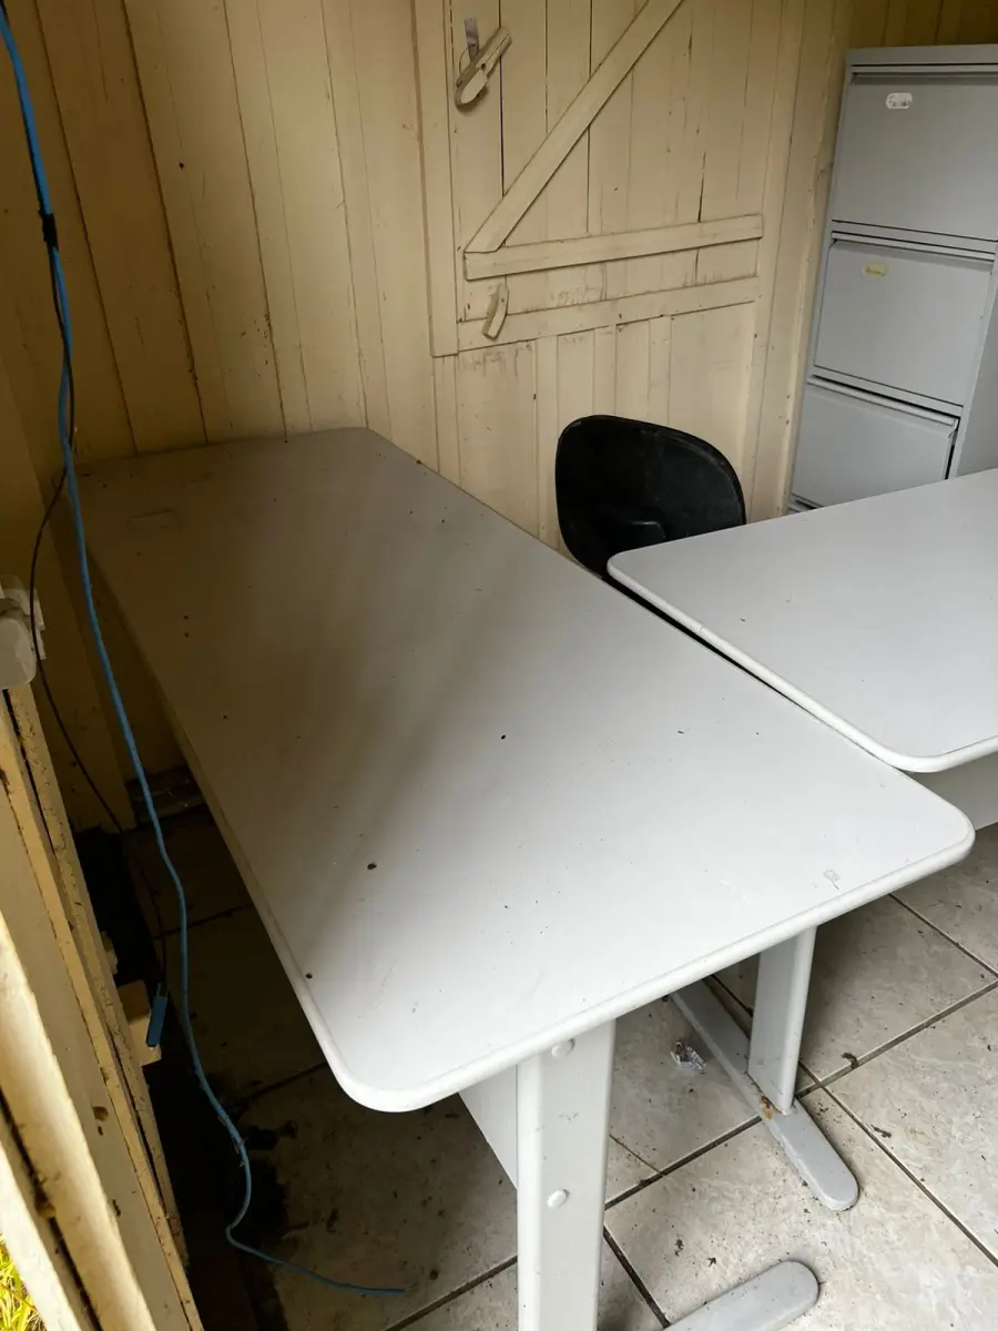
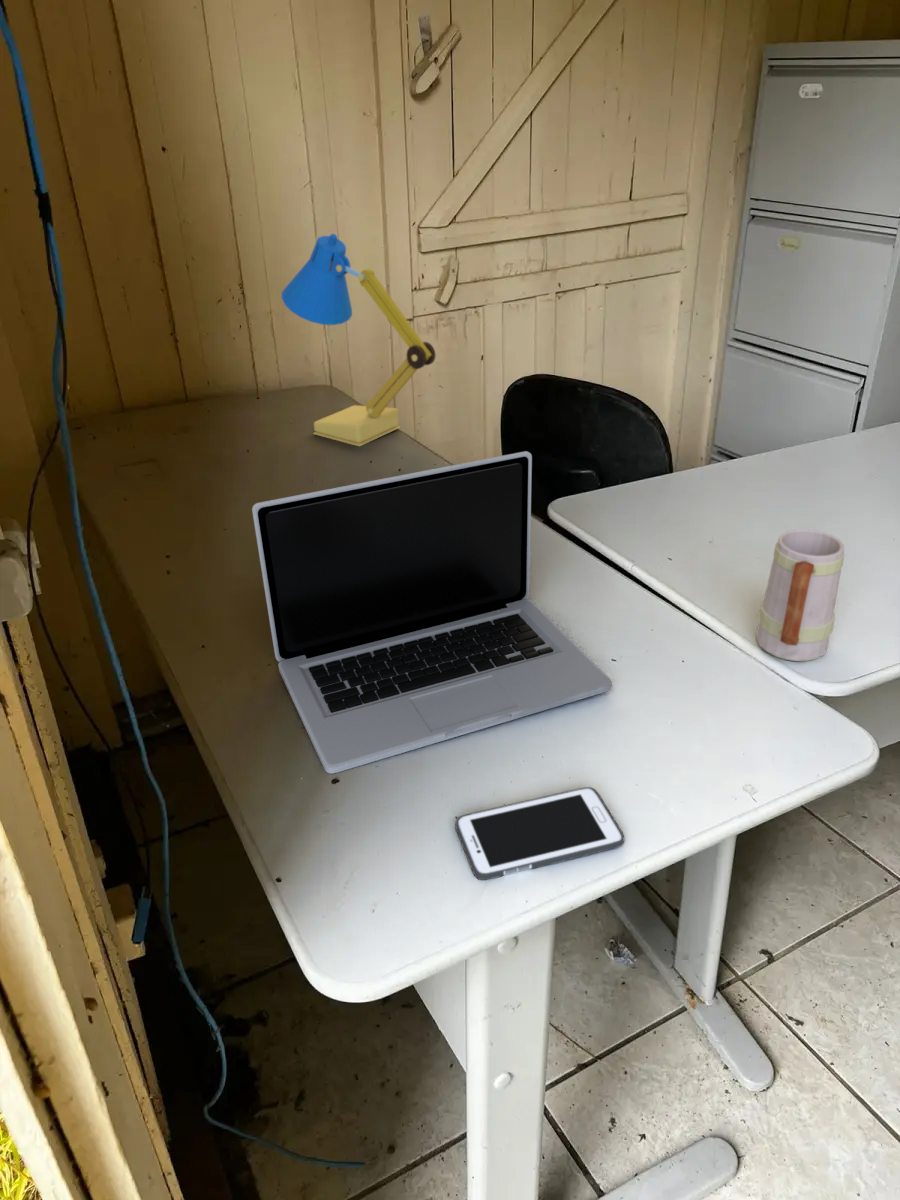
+ mug (798, 600)
+ laptop (437, 600)
+ cell phone (538, 831)
+ desk lamp (347, 320)
